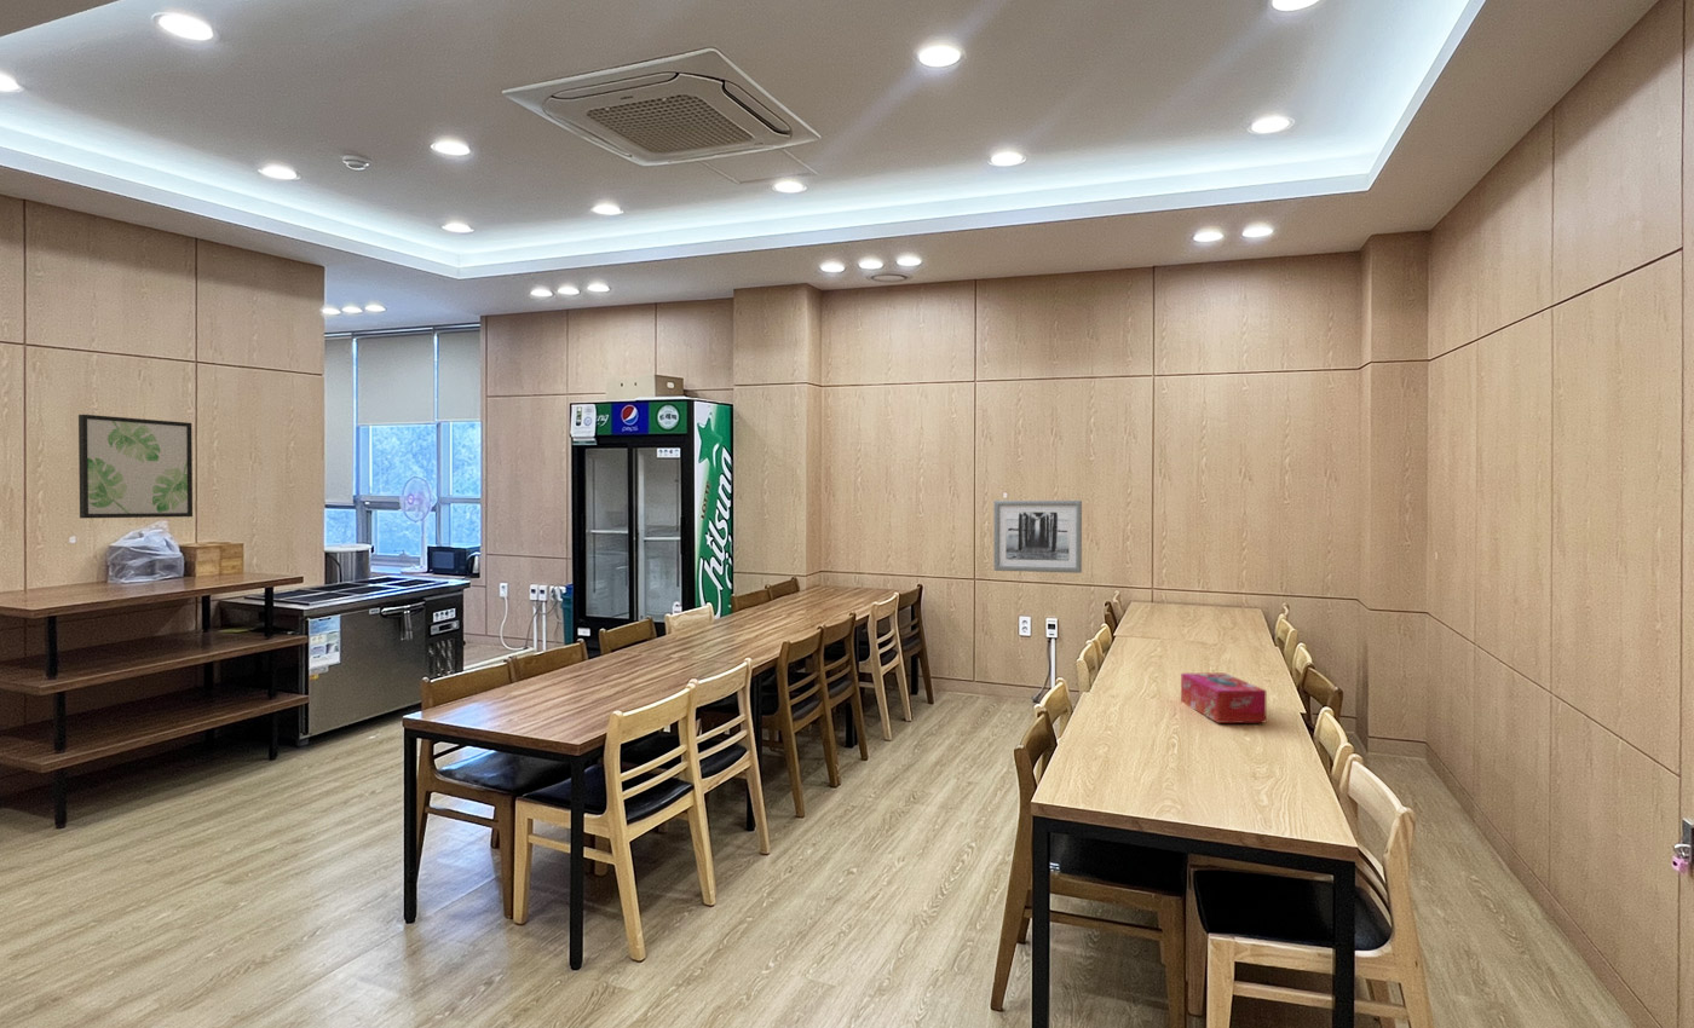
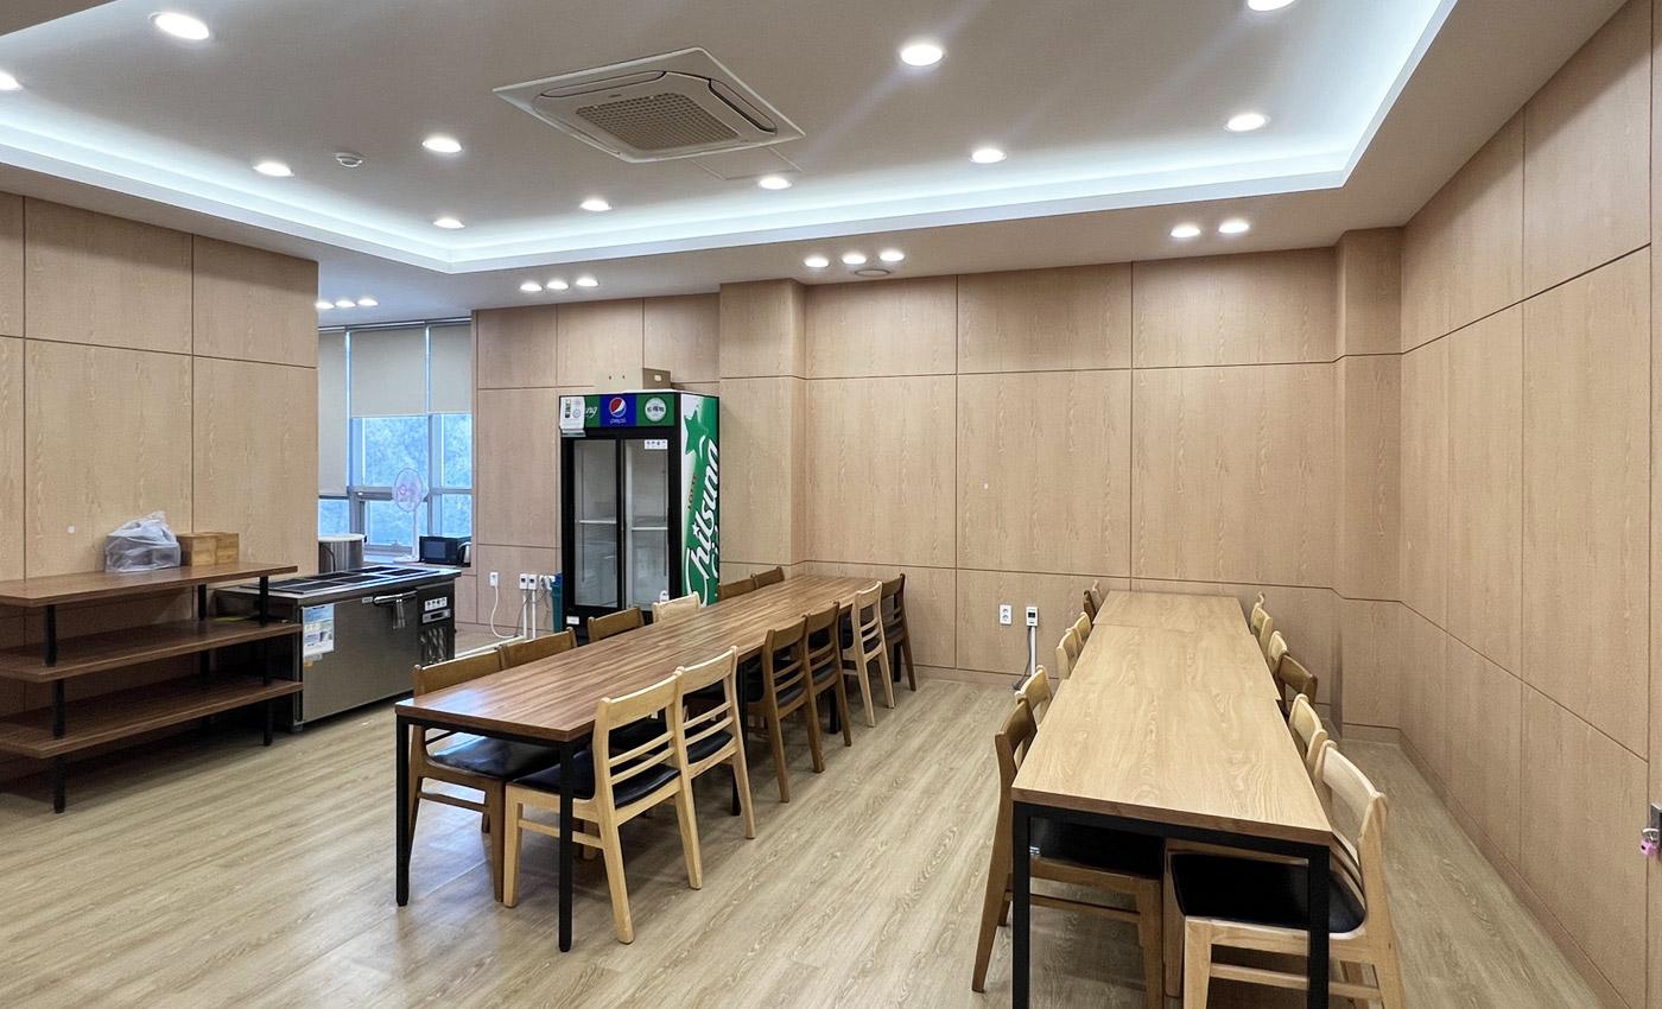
- wall art (138, 468)
- wall art (1037, 536)
- tissue box (1221, 697)
